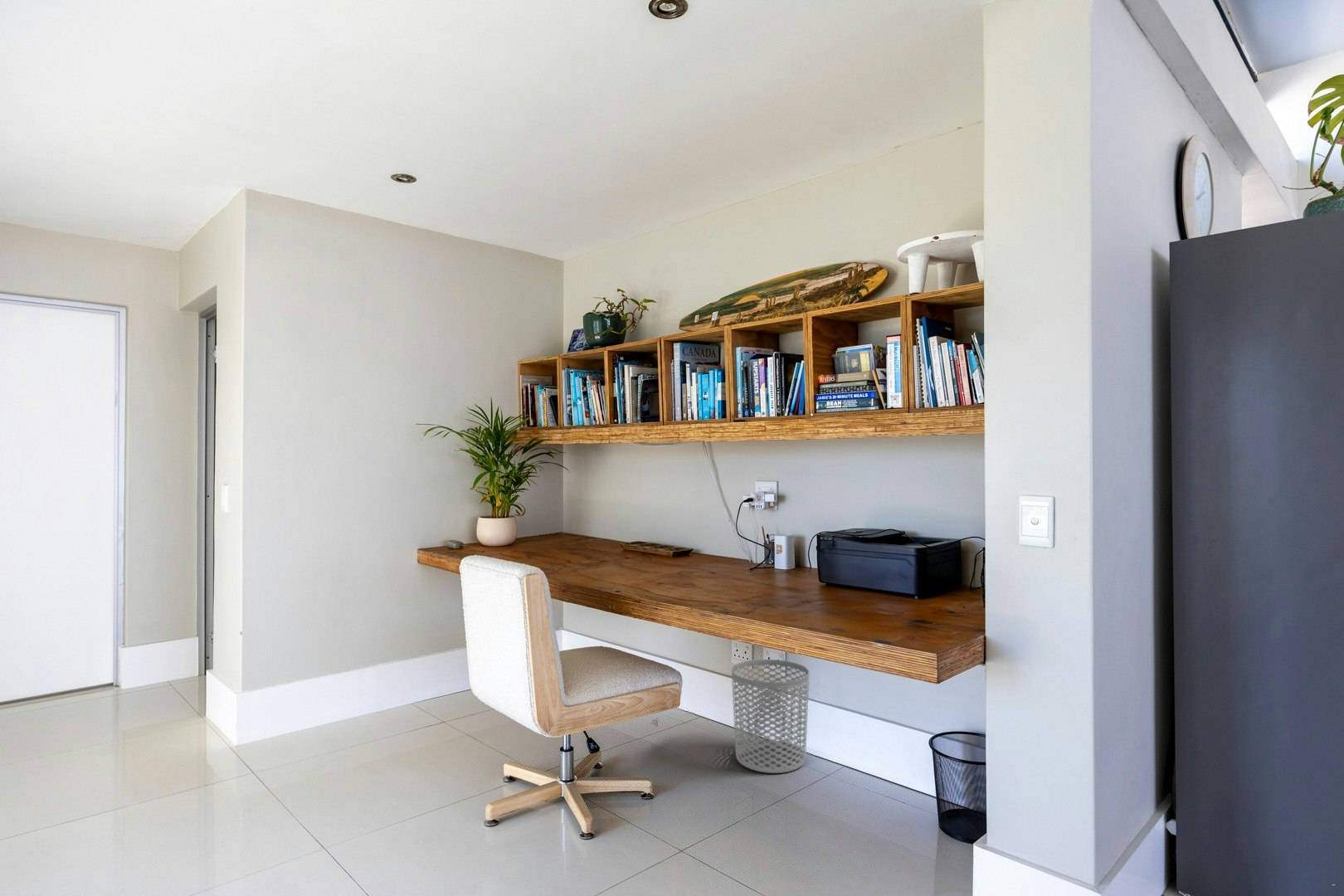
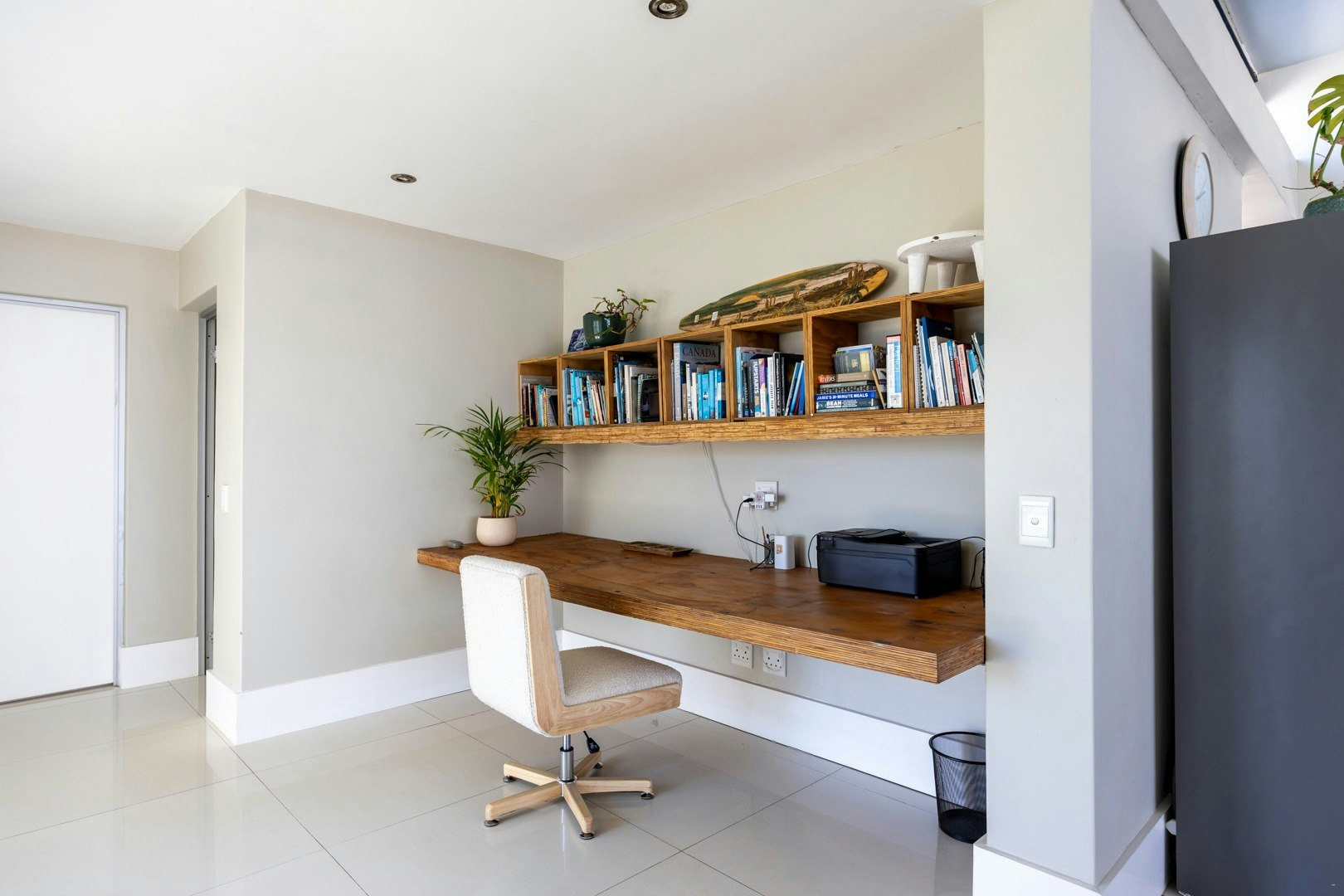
- waste bin (770, 714)
